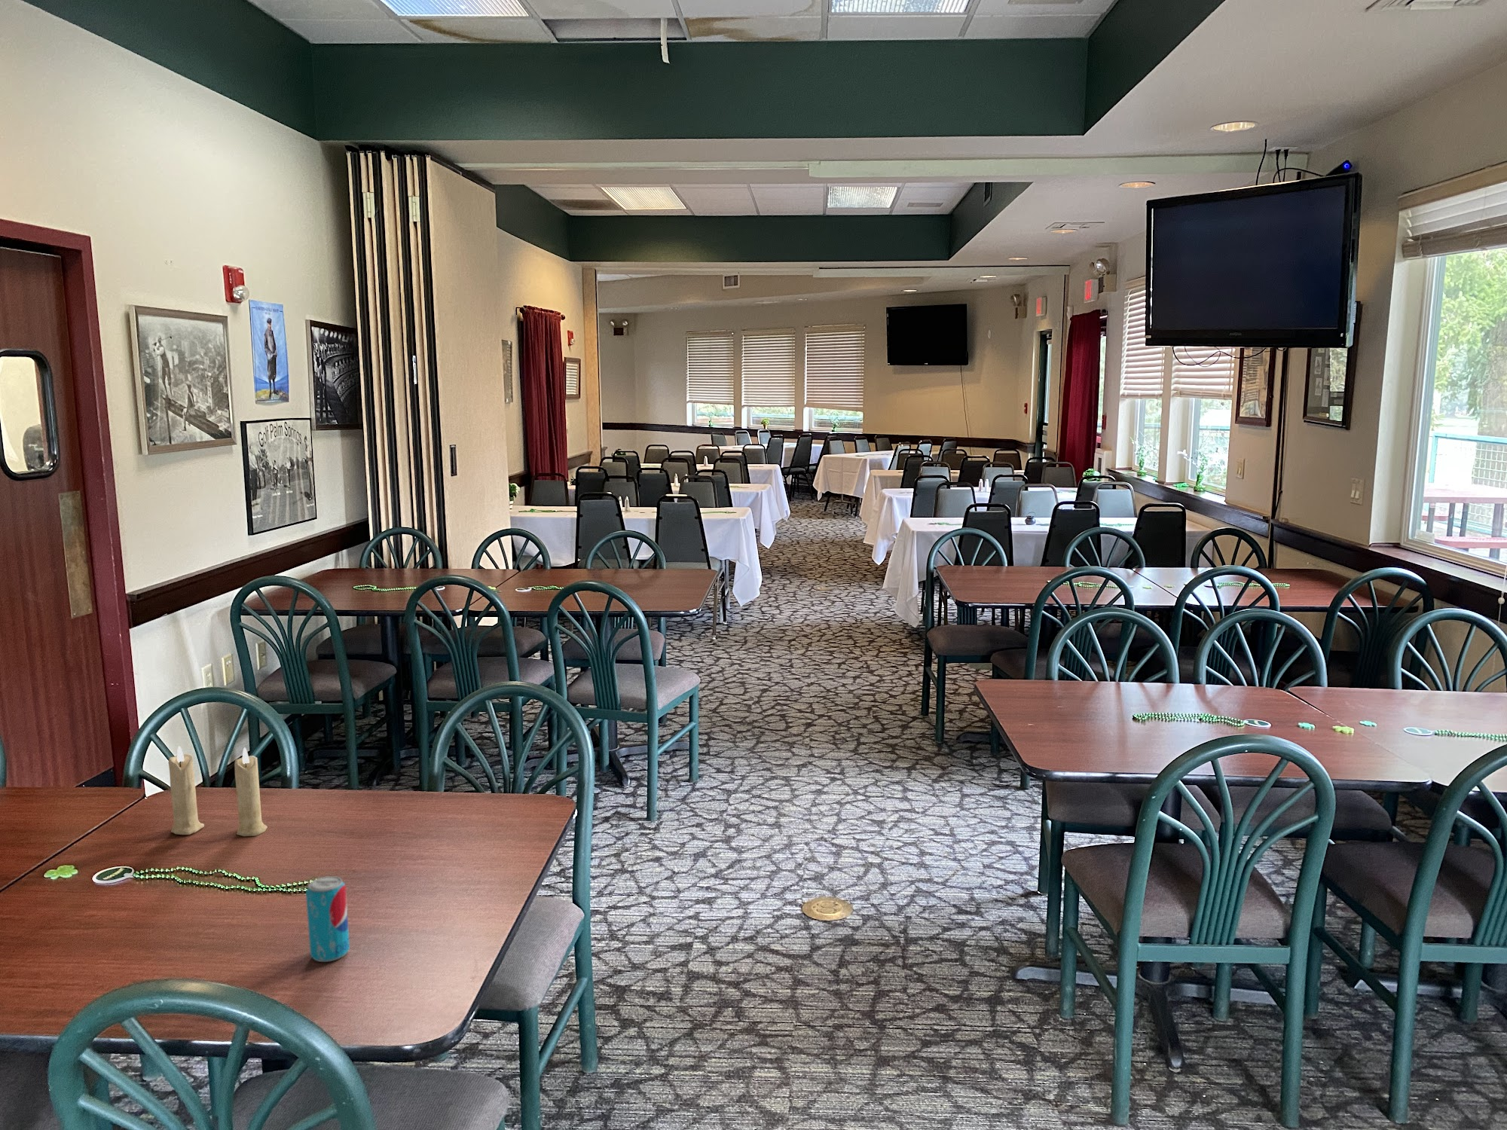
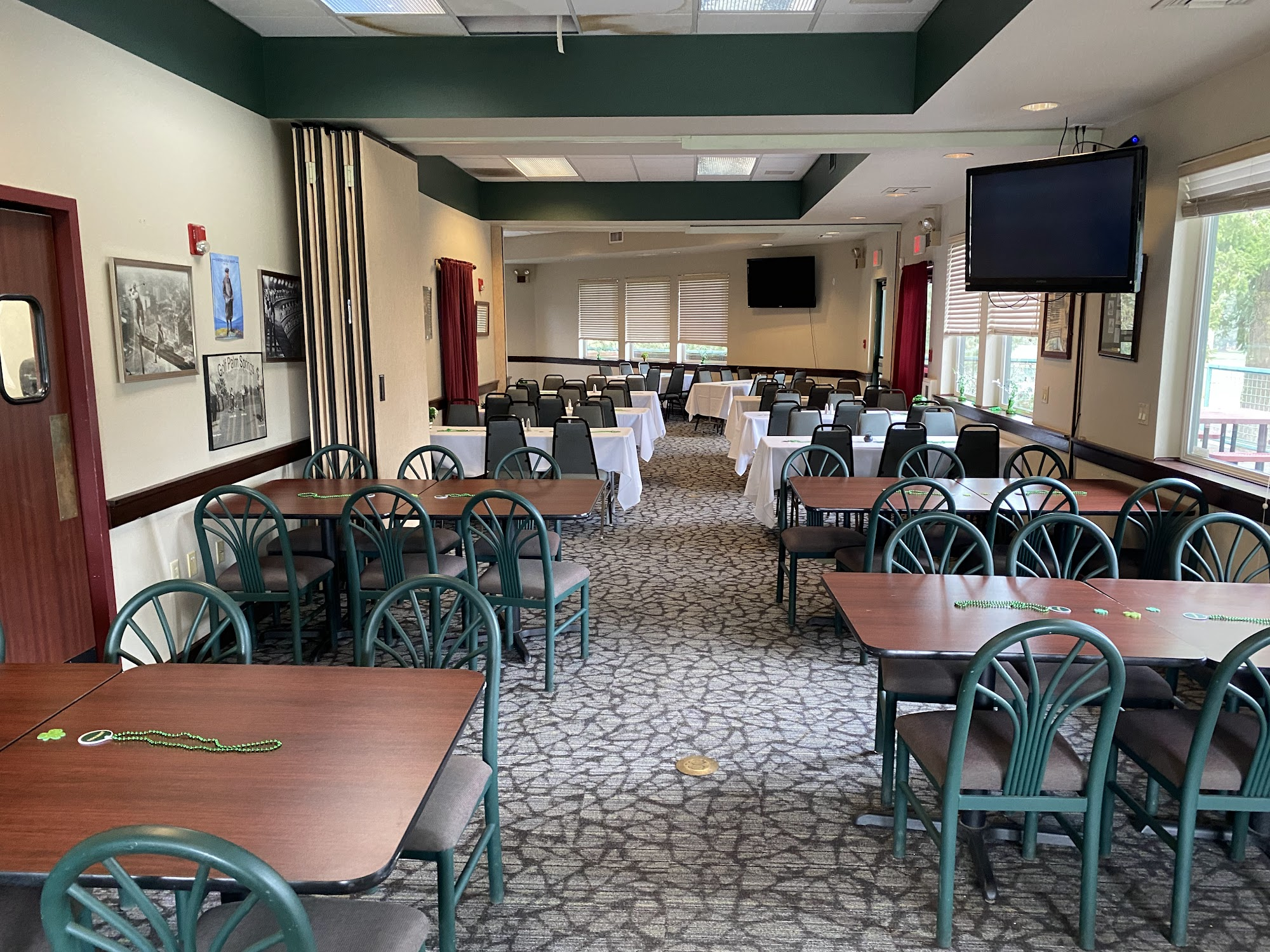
- beverage can (328, 919)
- candle (195, 791)
